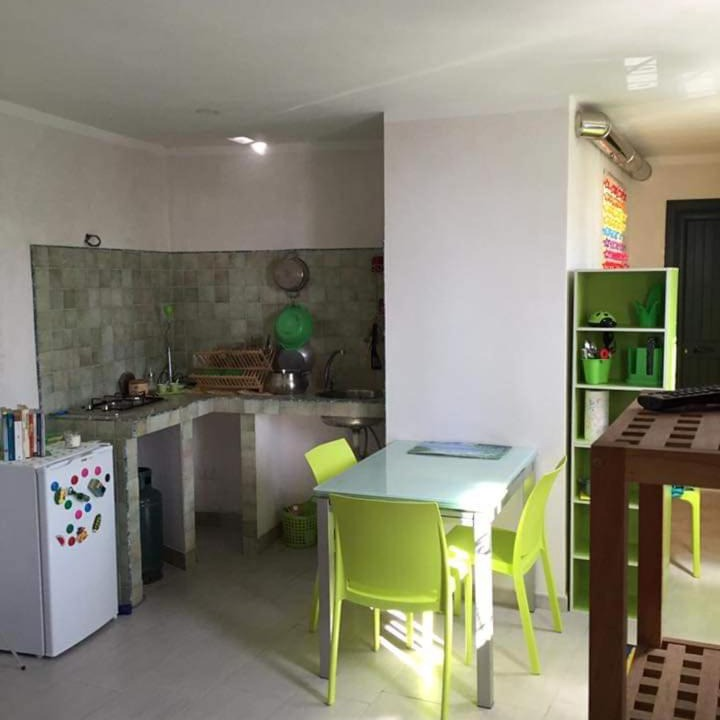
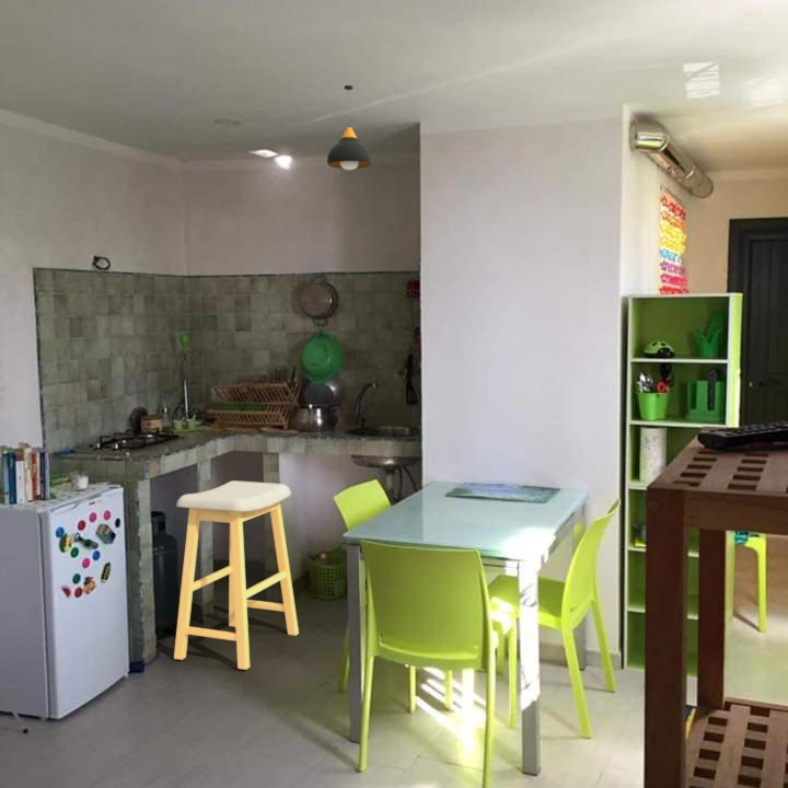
+ pendant light (348, 128)
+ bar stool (236, 567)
